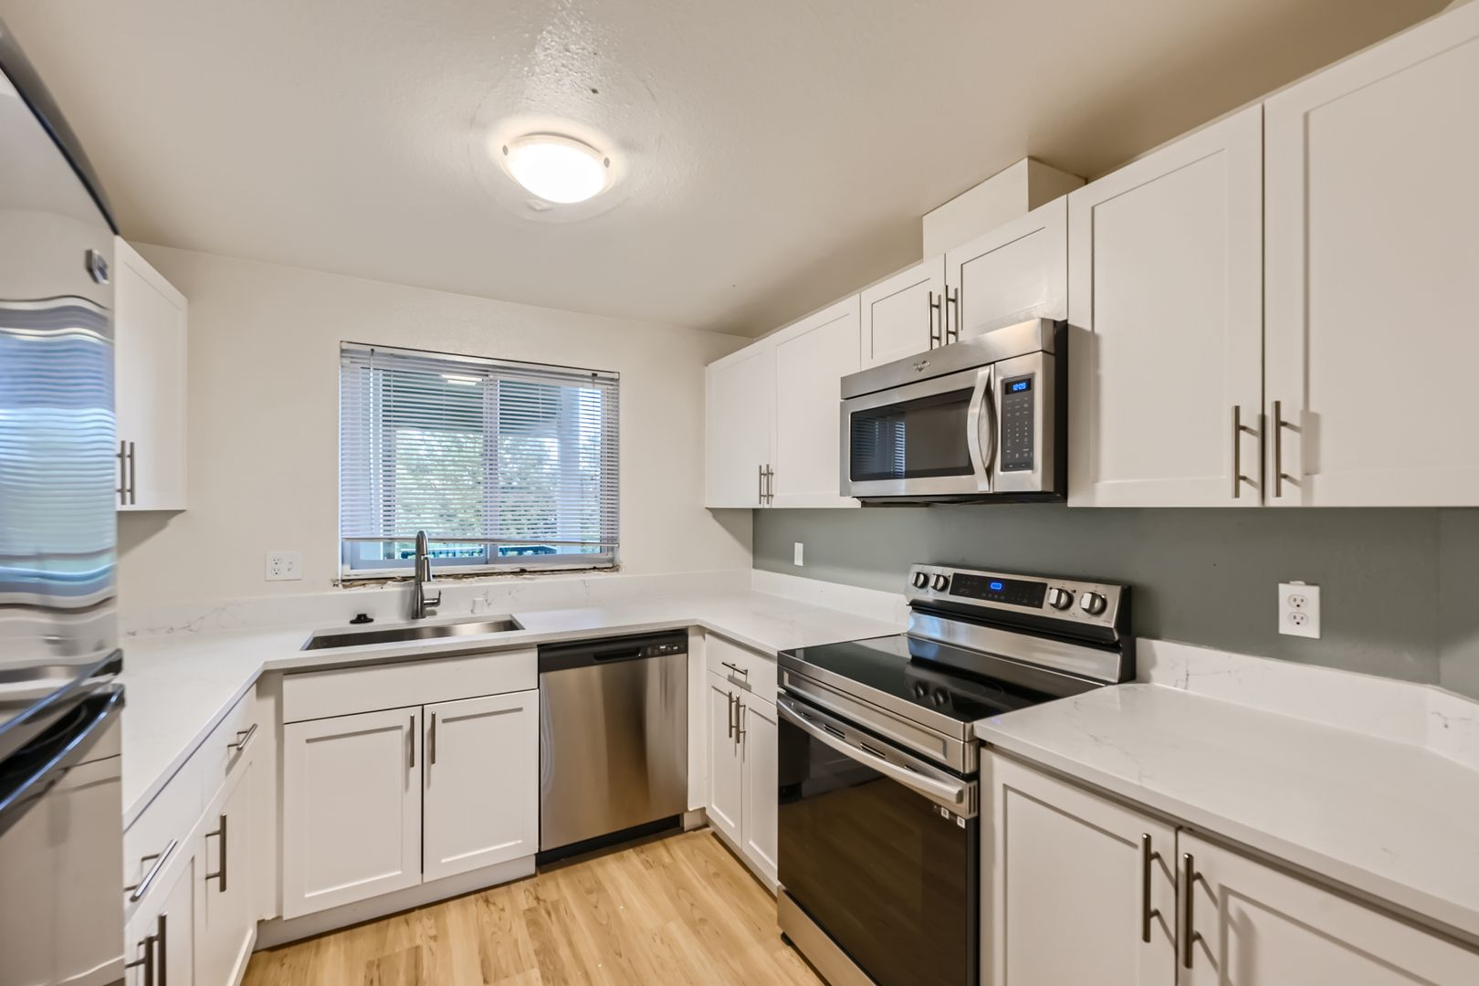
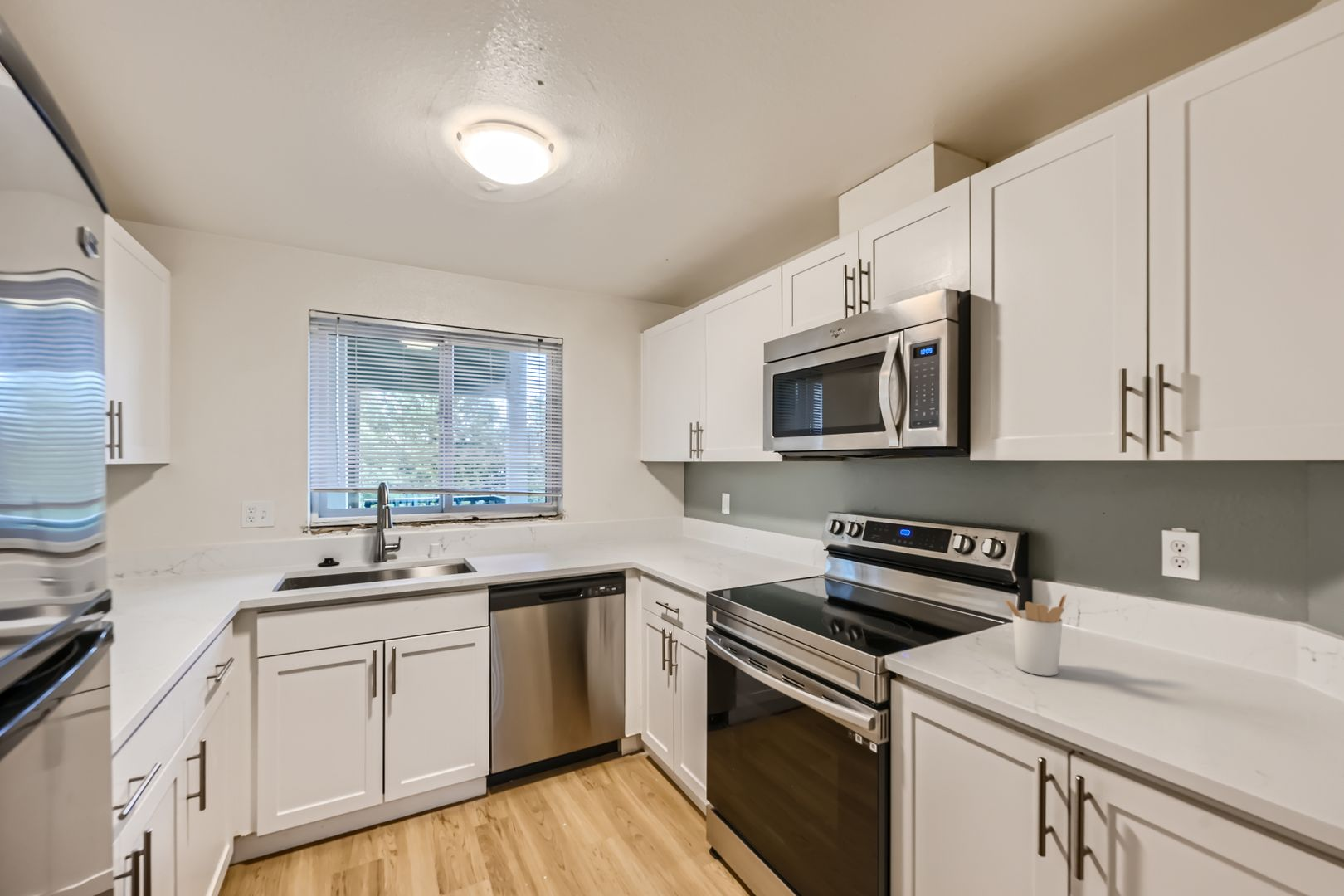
+ utensil holder (1039, 633)
